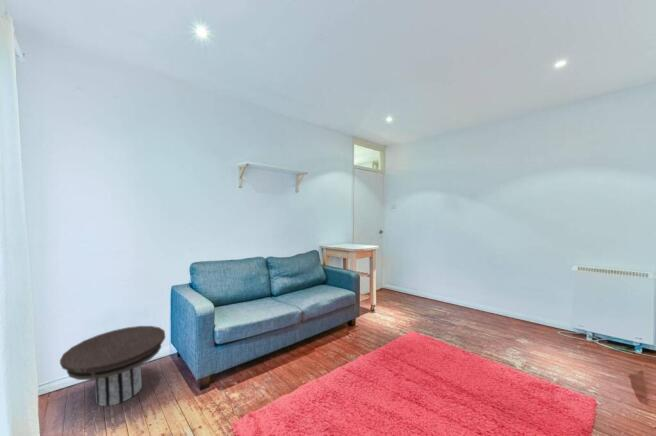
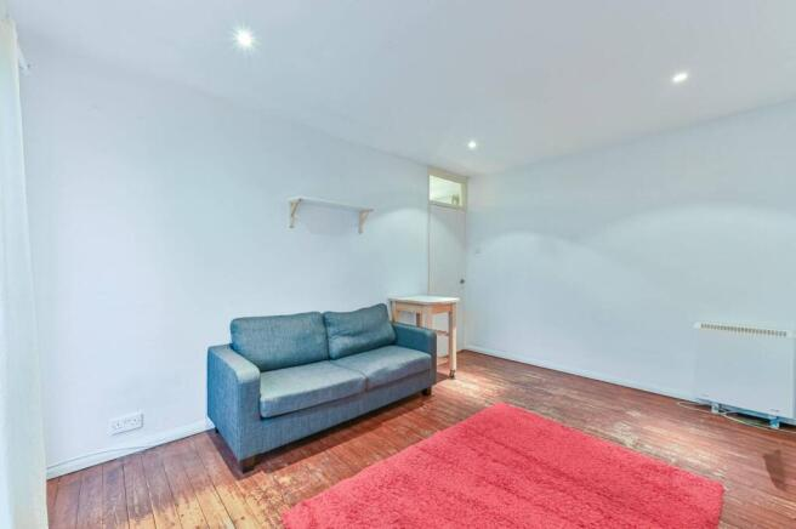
- side table (118, 368)
